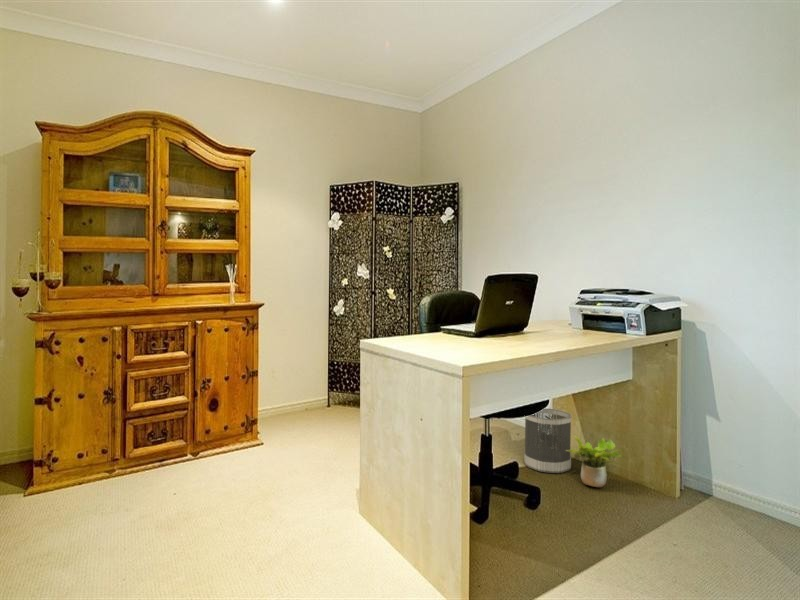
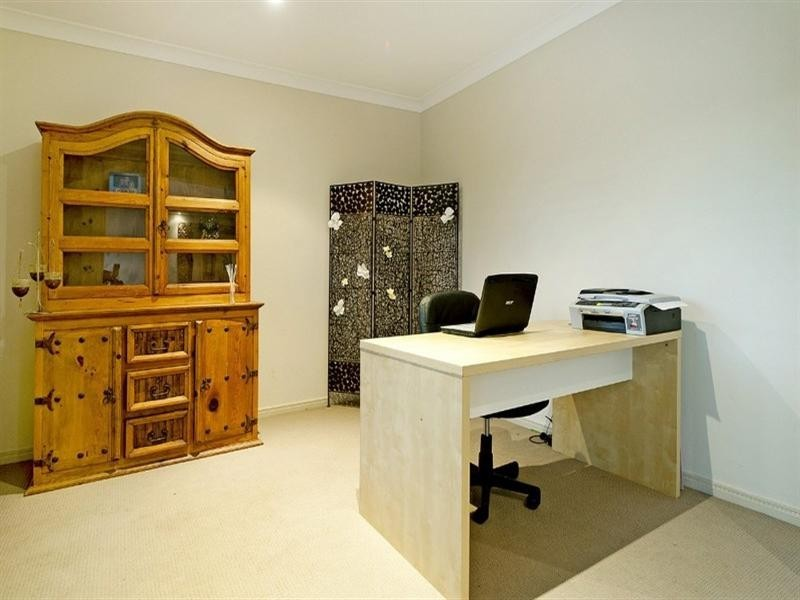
- potted plant (595, 460)
- wastebasket (547, 438)
